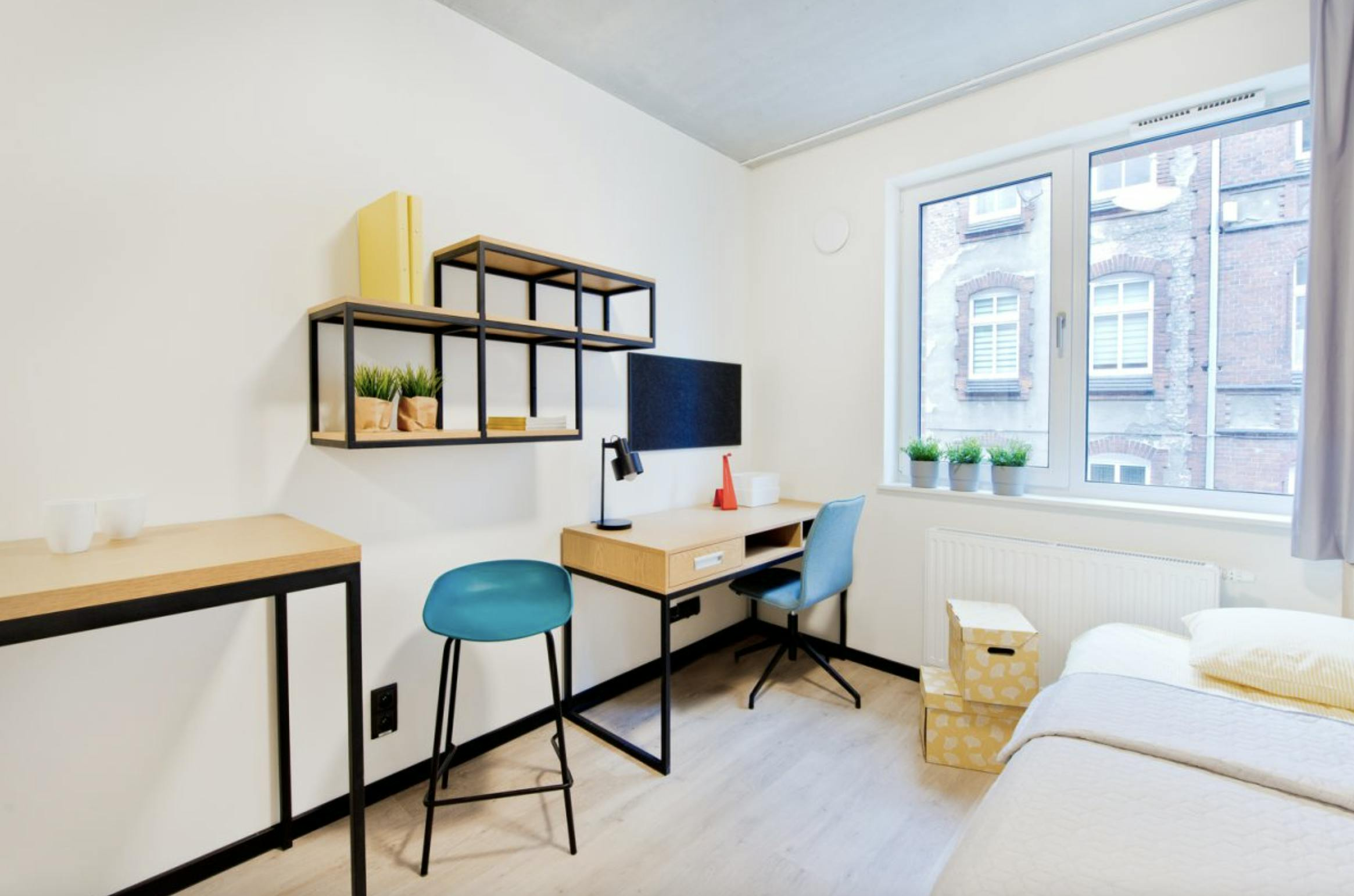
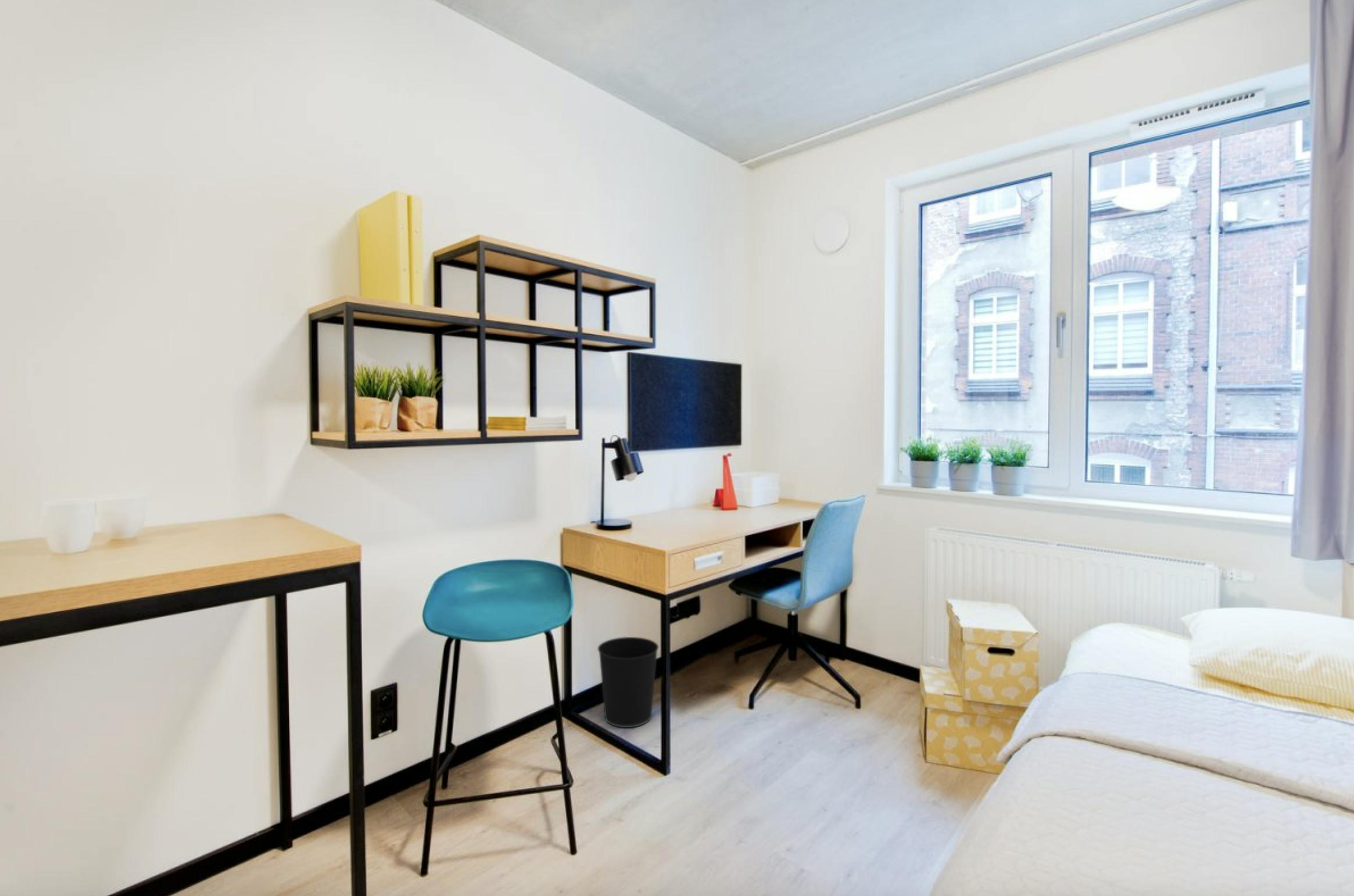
+ wastebasket (628, 682)
